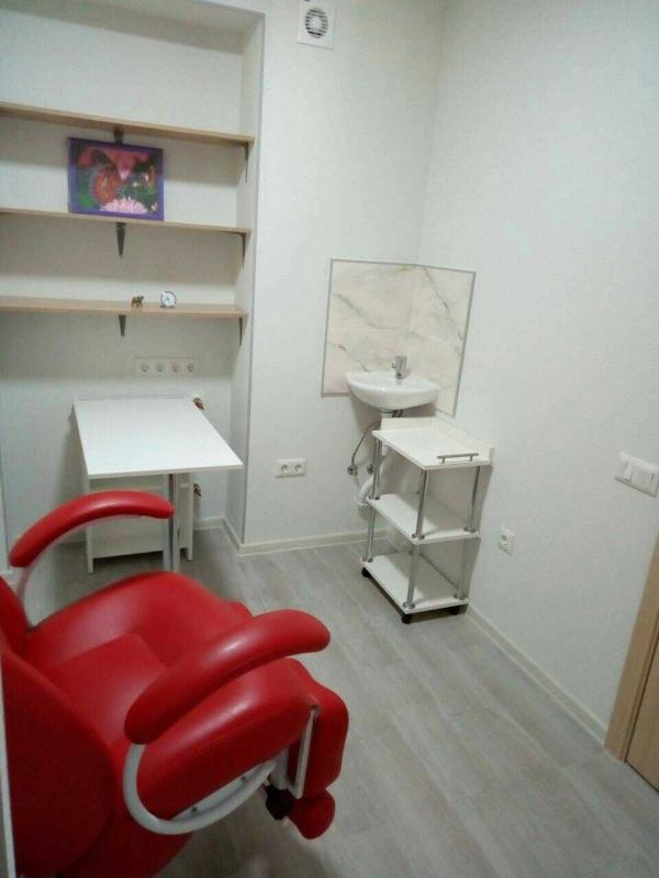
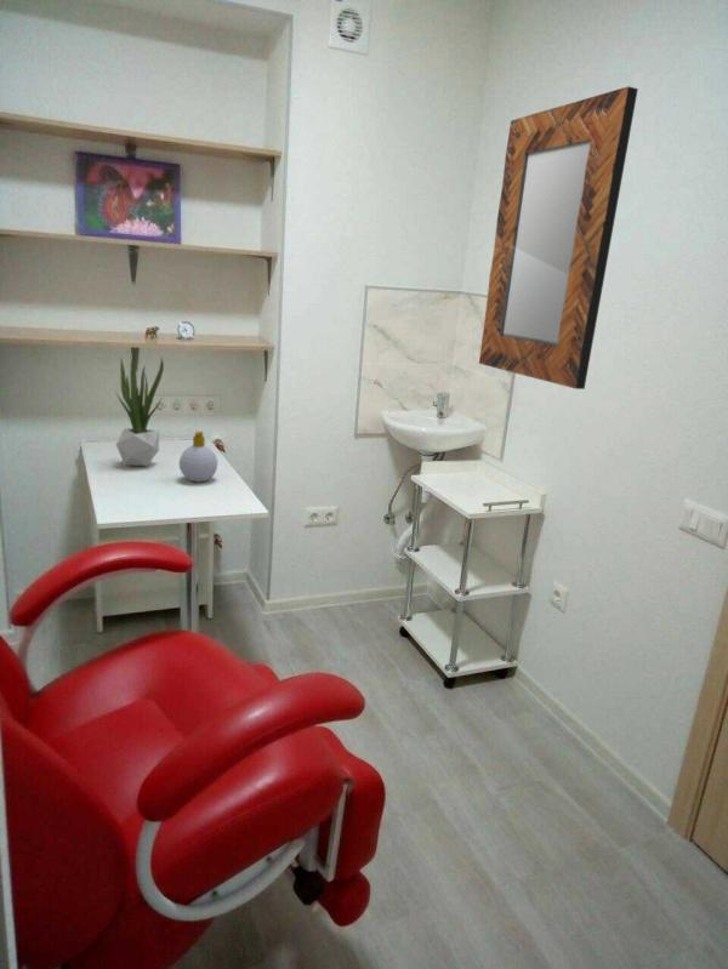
+ potted plant (137, 410)
+ home mirror (545, 247)
+ soap bottle (198, 455)
